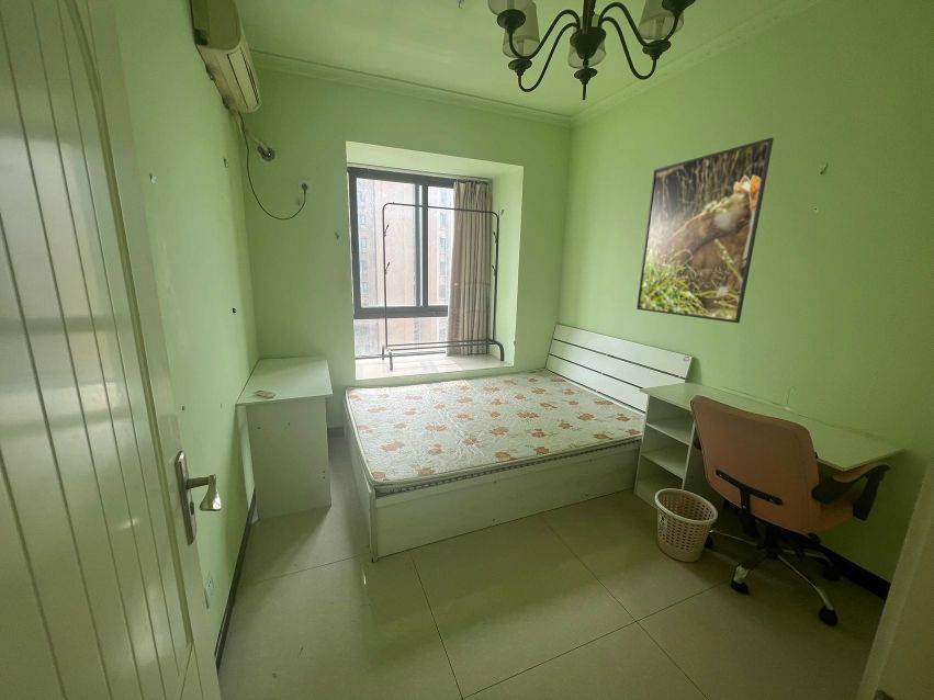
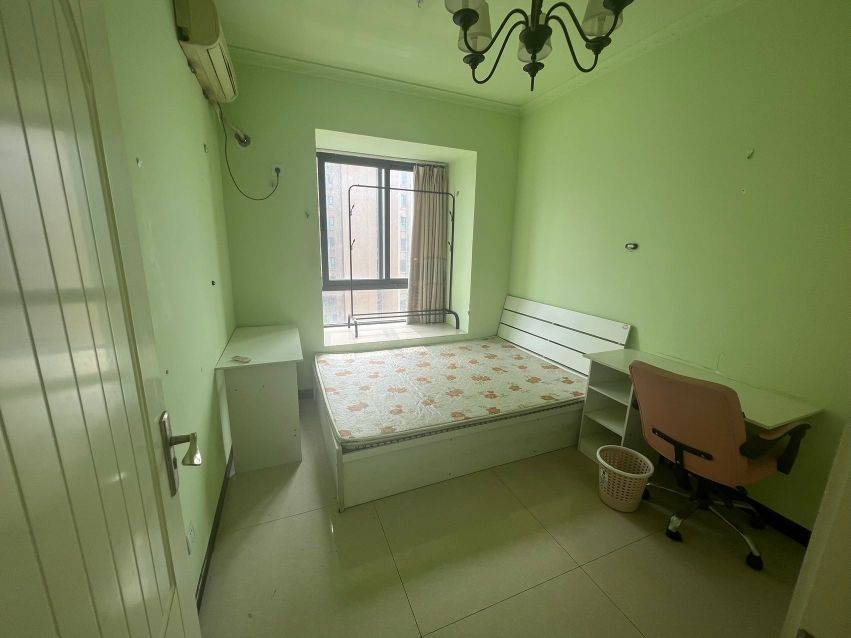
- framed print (693, 239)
